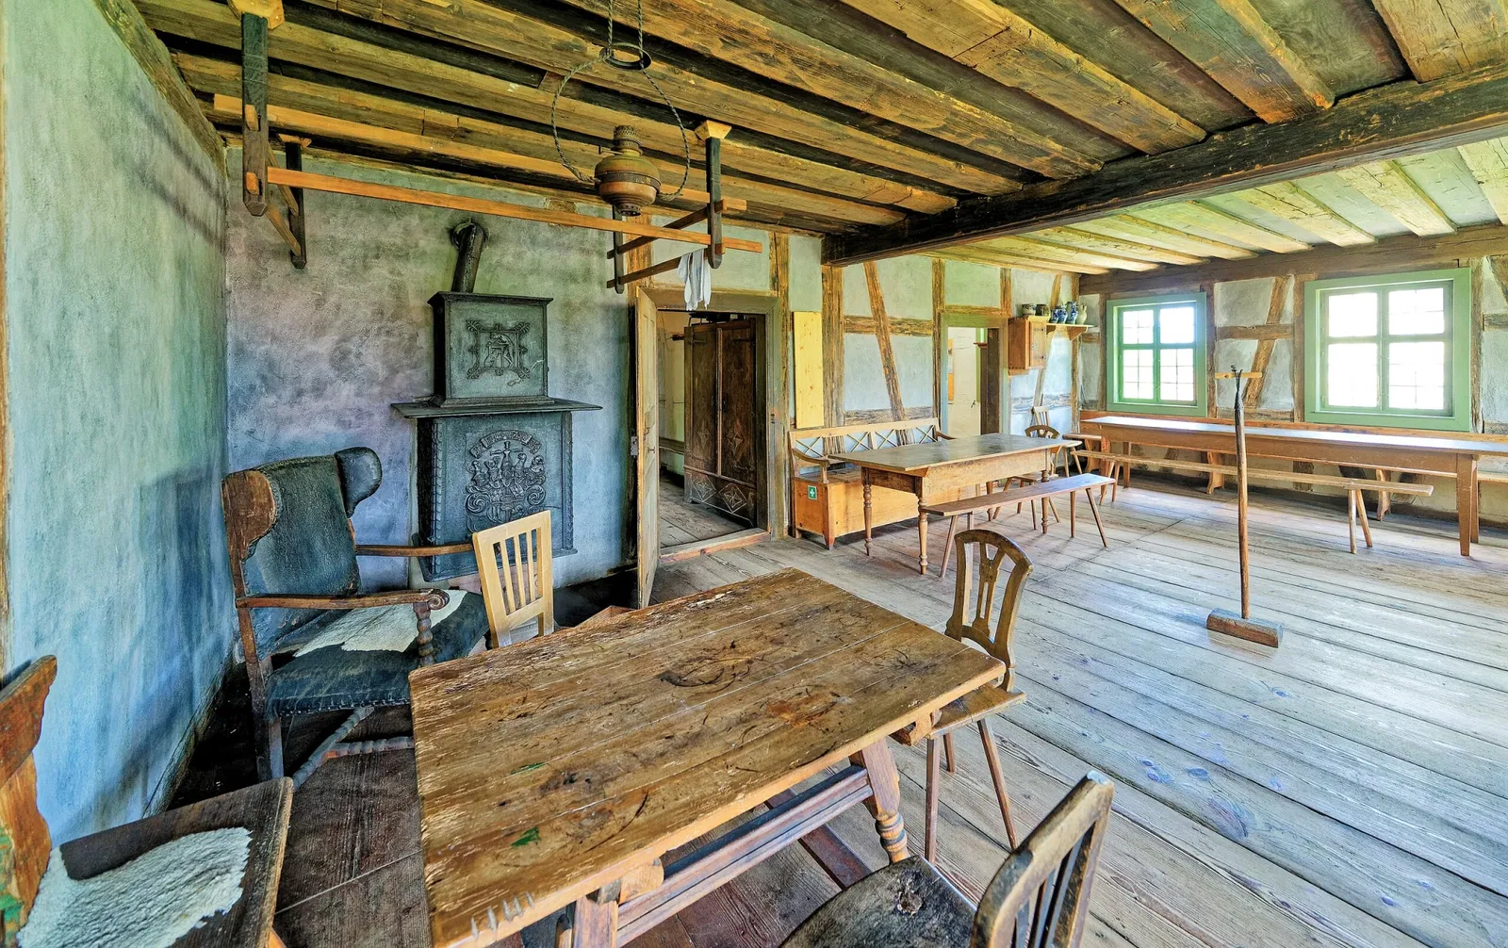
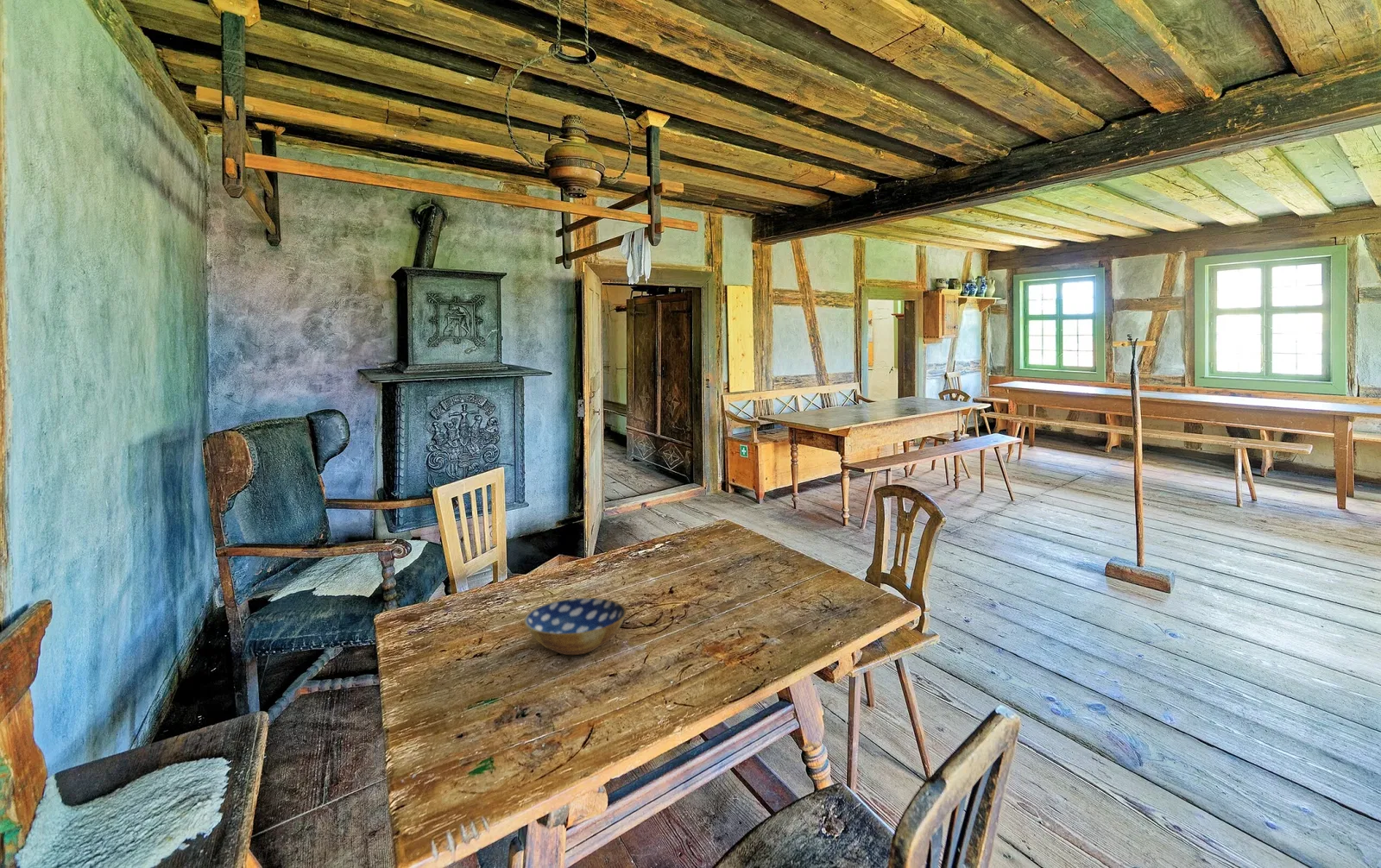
+ bowl (576, 630)
